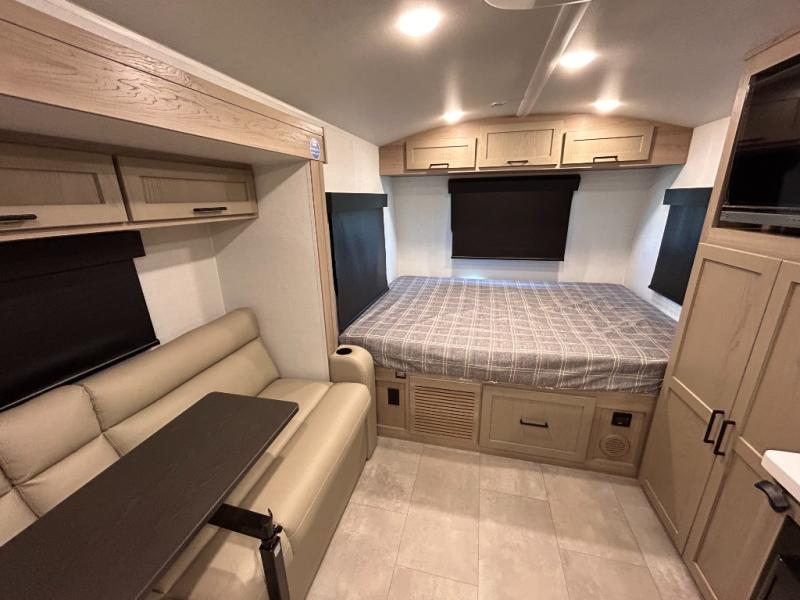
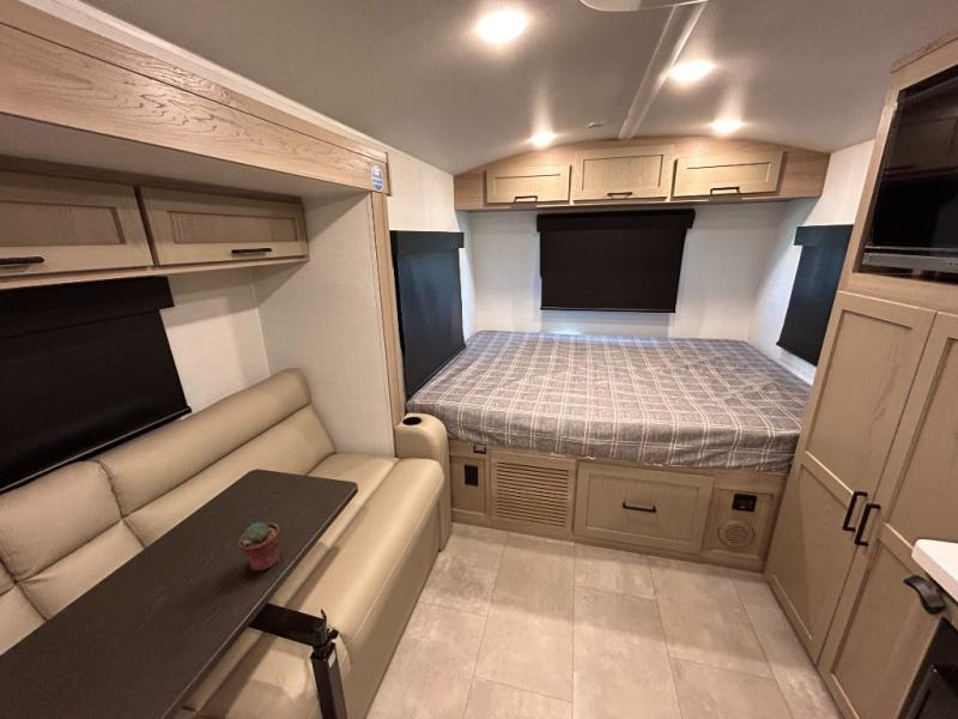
+ potted succulent (260, 543)
